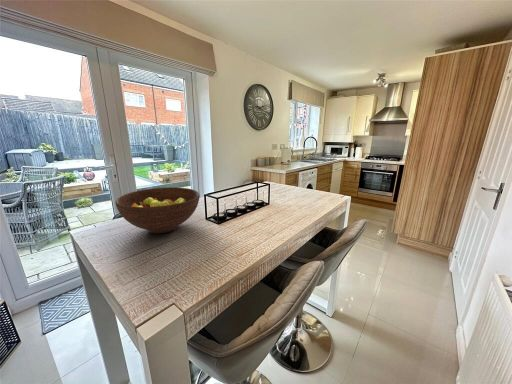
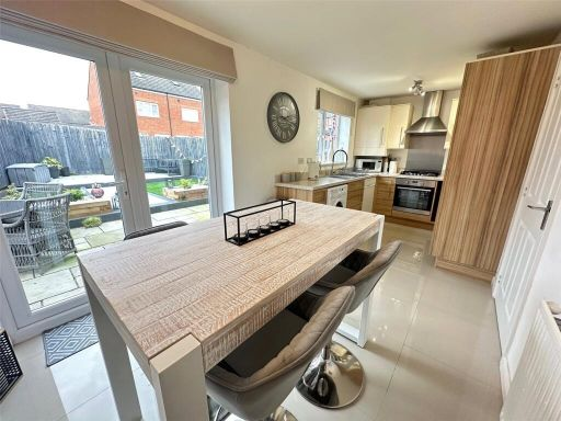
- fruit bowl (161, 212)
